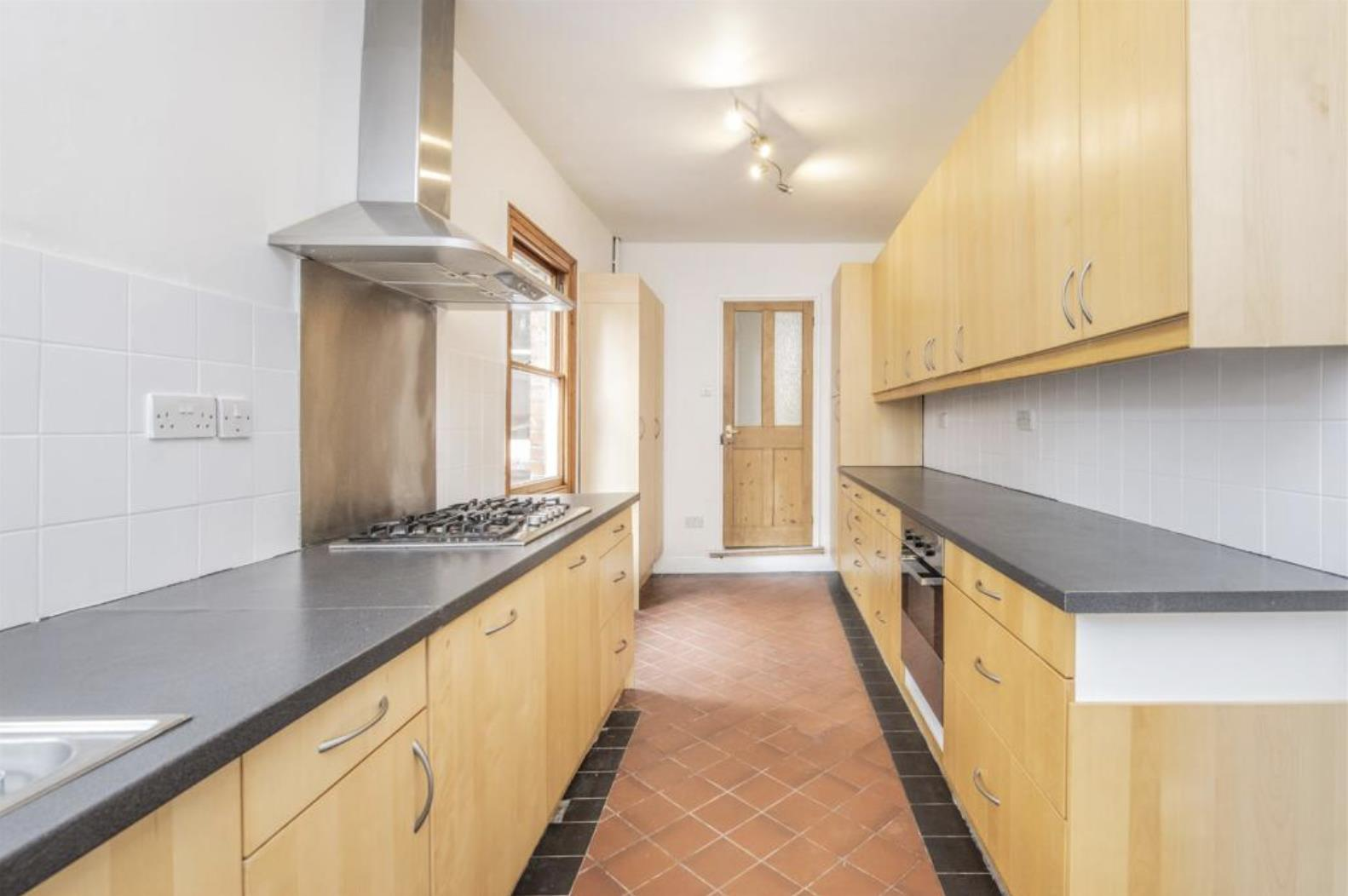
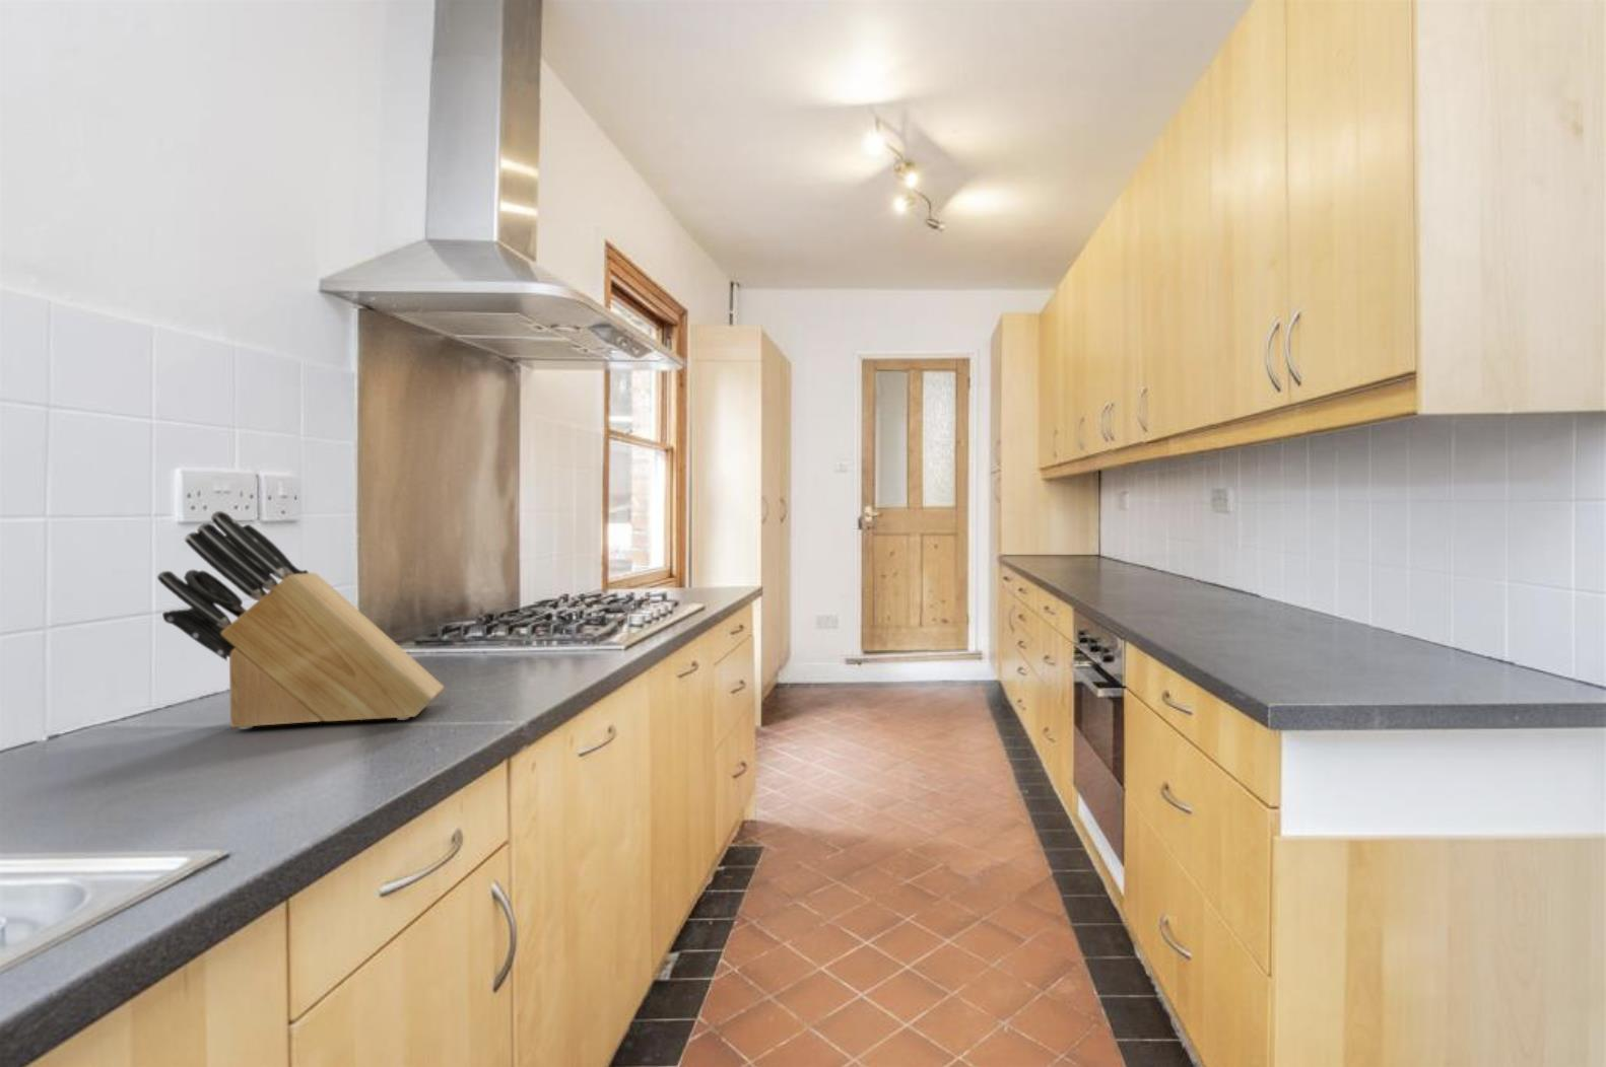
+ knife block (311, 616)
